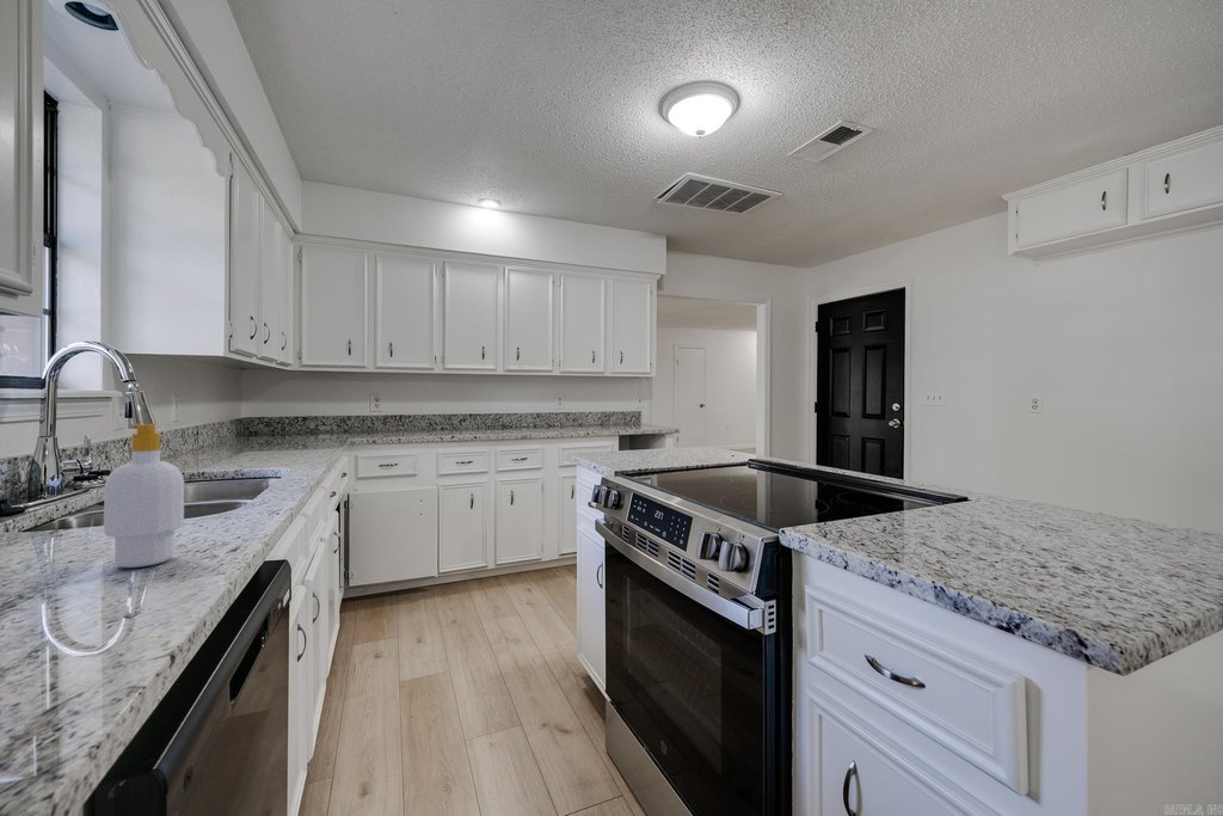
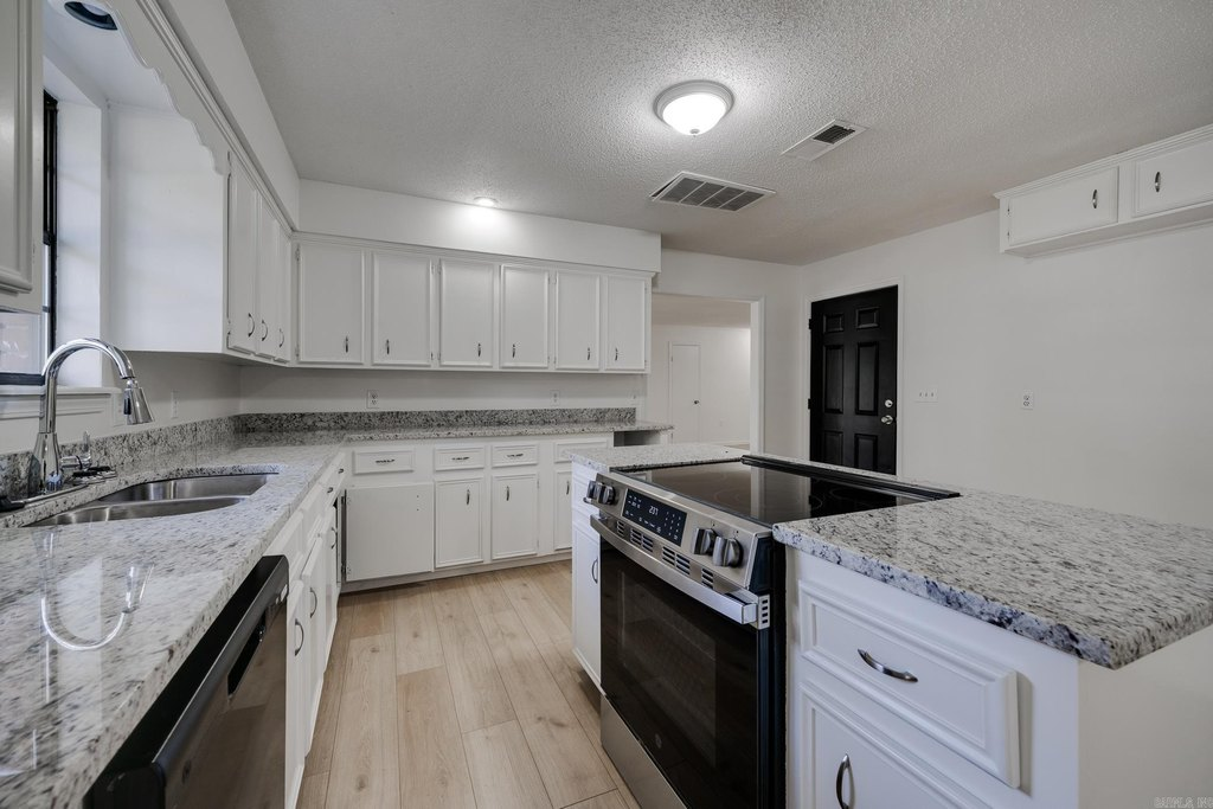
- soap bottle (146, 492)
